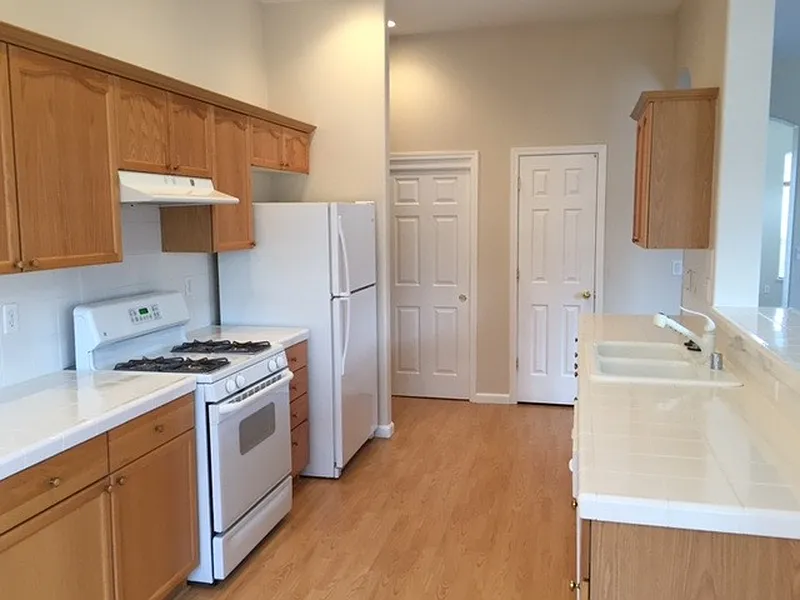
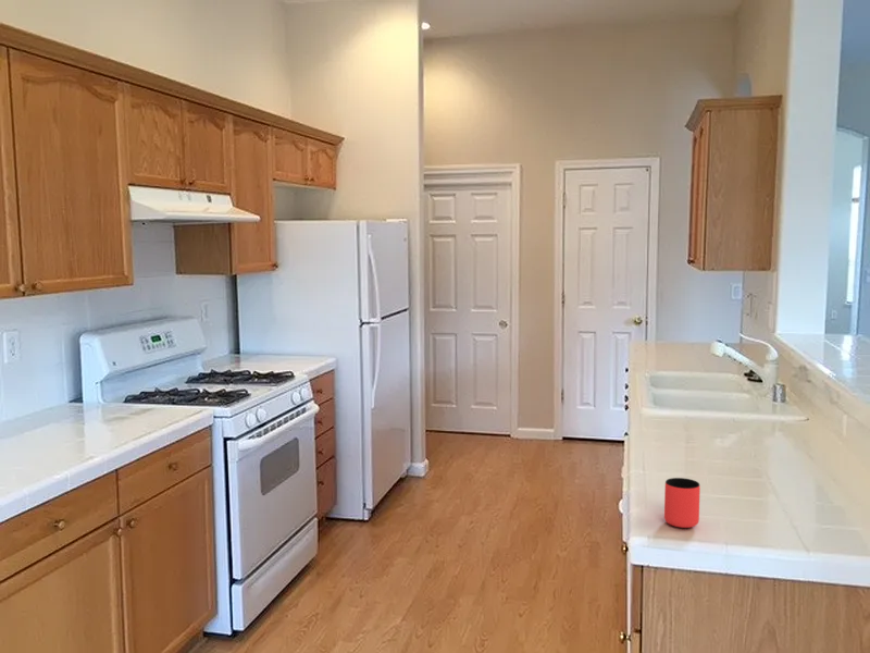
+ cup (681, 501)
